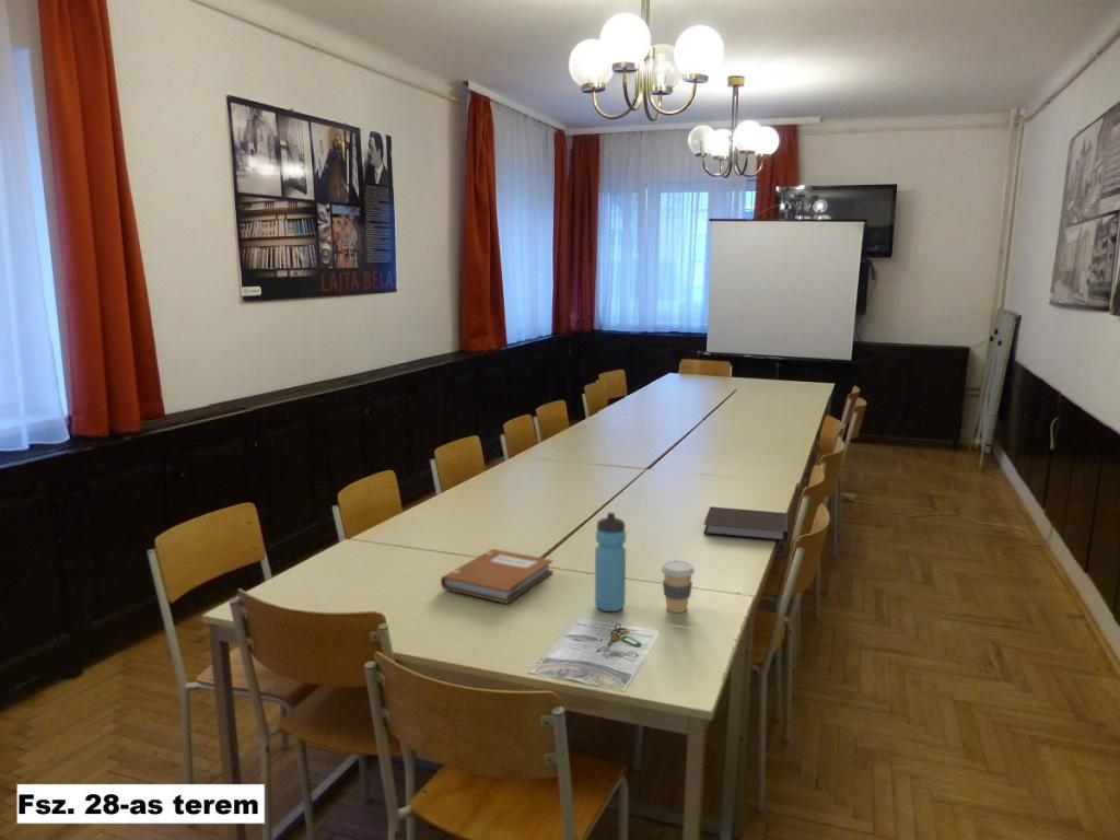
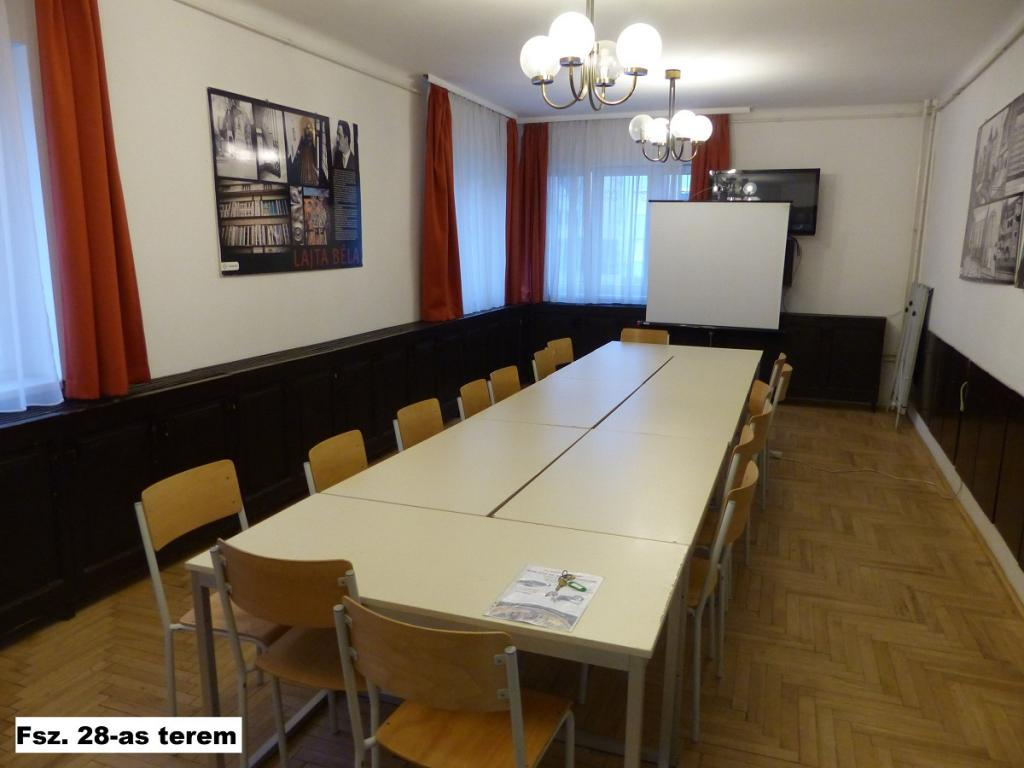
- notebook (499, 572)
- water bottle (610, 560)
- coffee cup (677, 586)
- notebook (746, 522)
